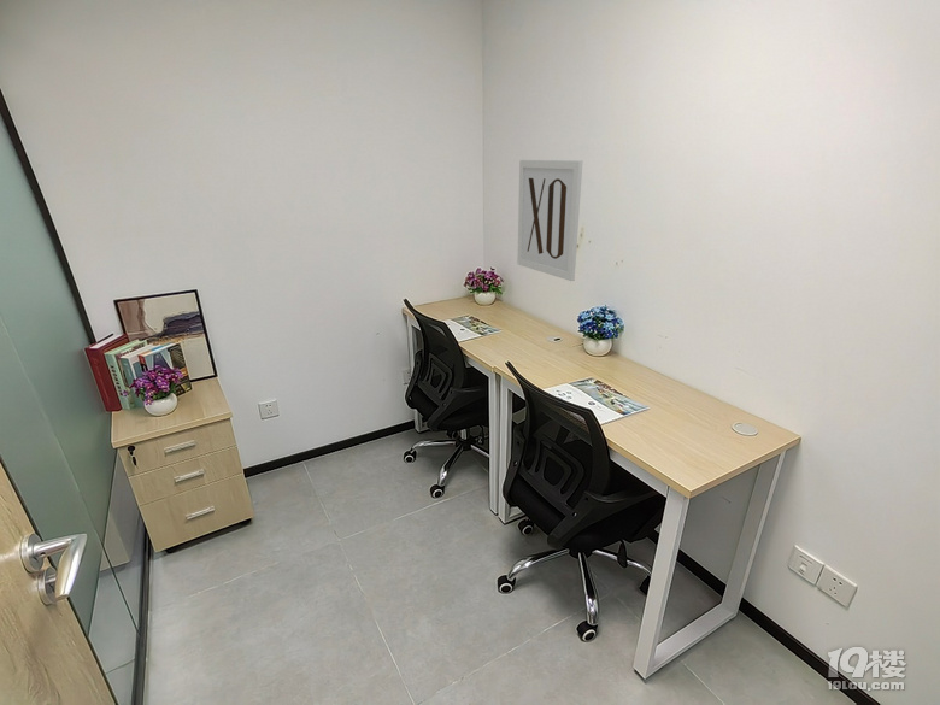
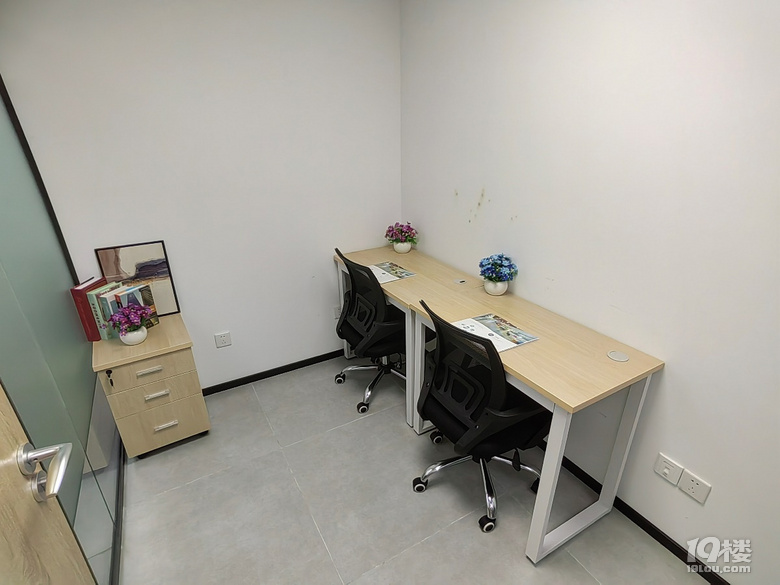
- wall art (546, 218)
